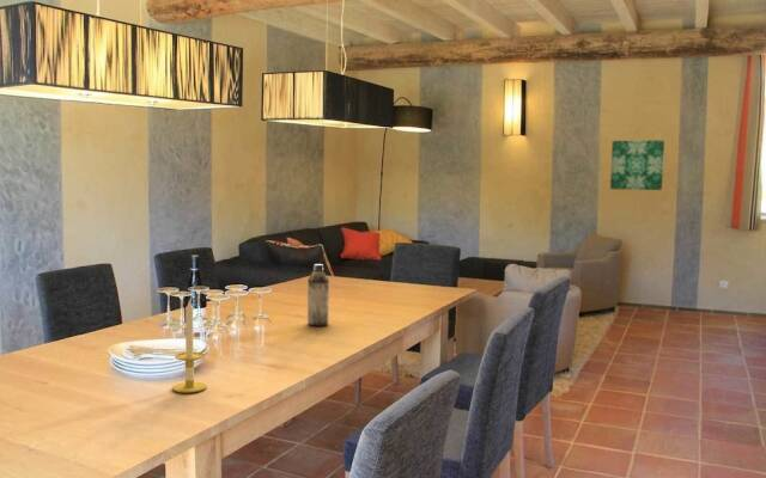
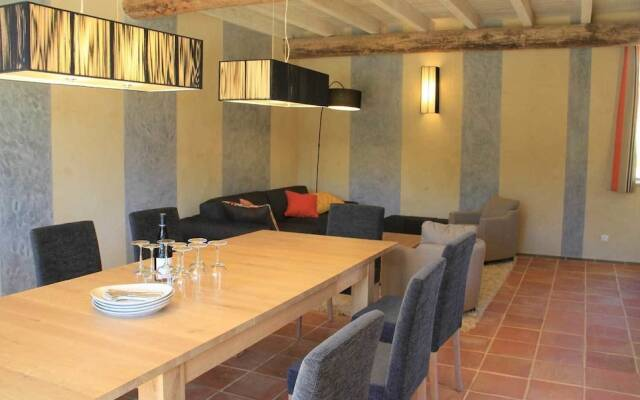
- wall art (637, 165)
- candle (189, 343)
- water bottle (317, 294)
